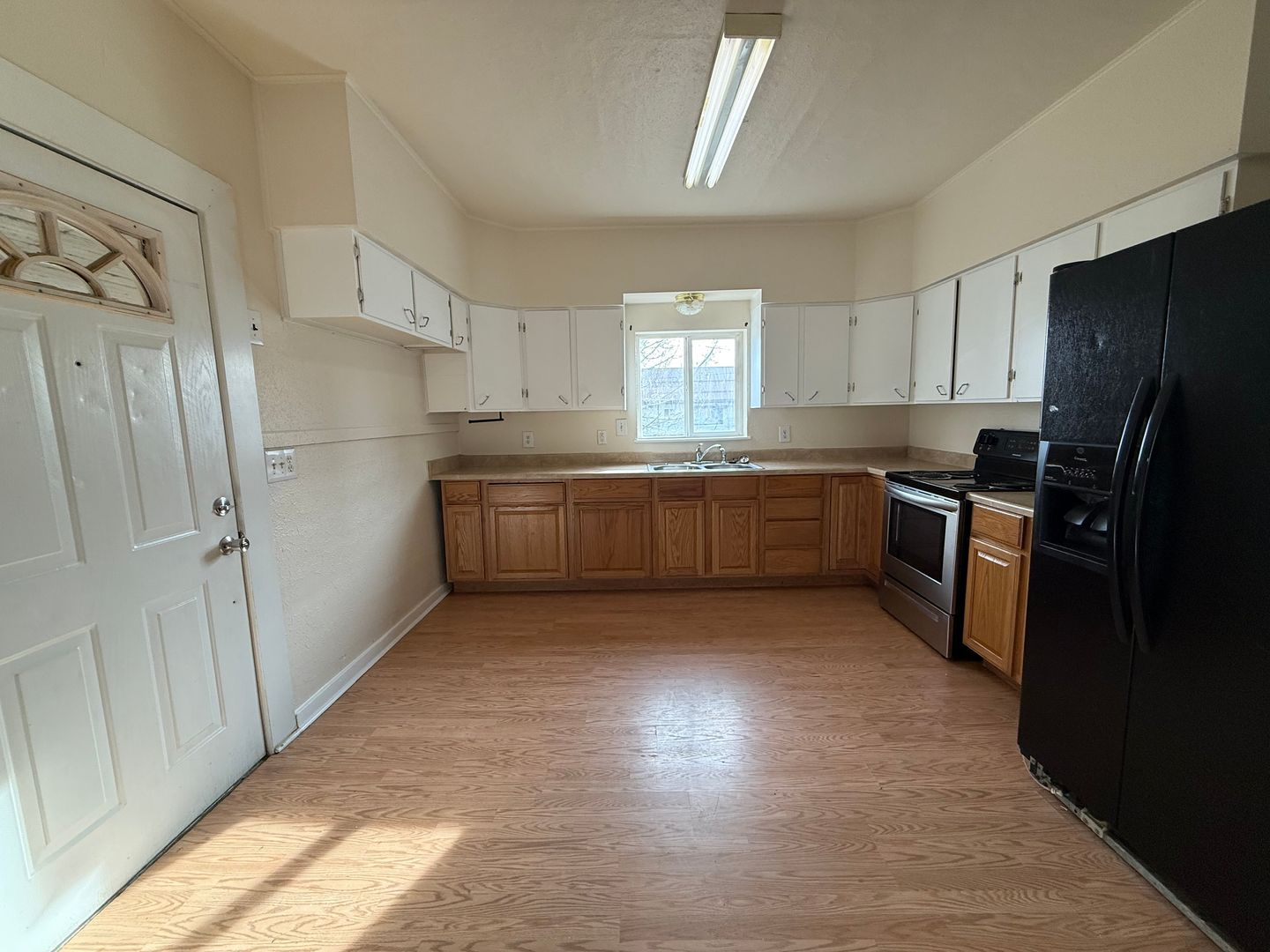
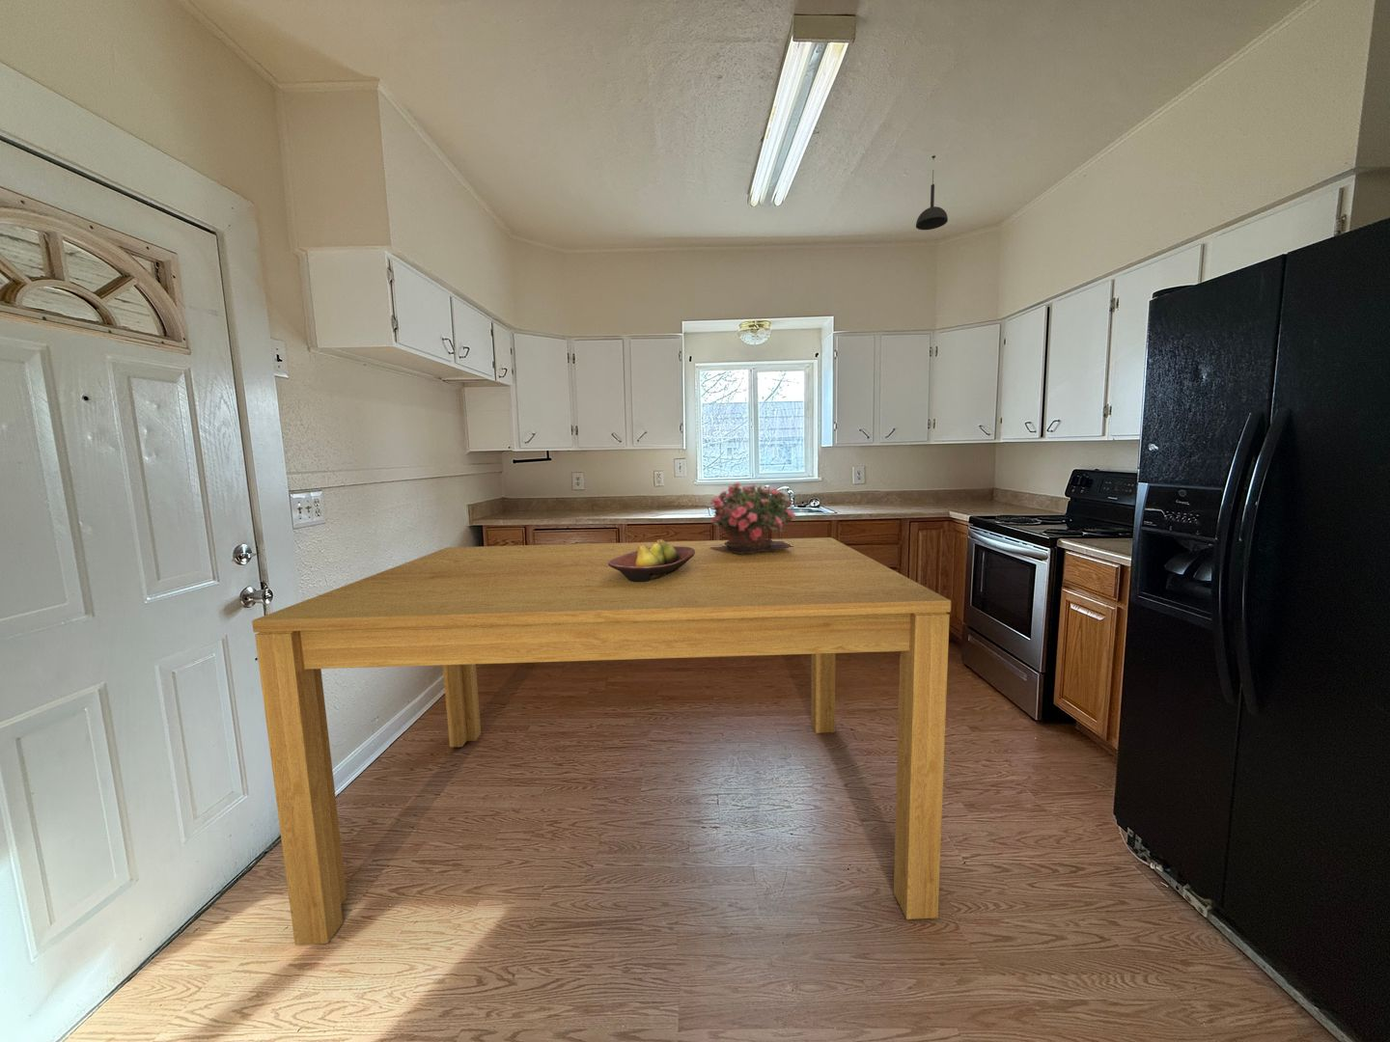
+ dining table (626, 659)
+ potted flower (752, 516)
+ fruit bowl (653, 557)
+ pendant light (933, 190)
